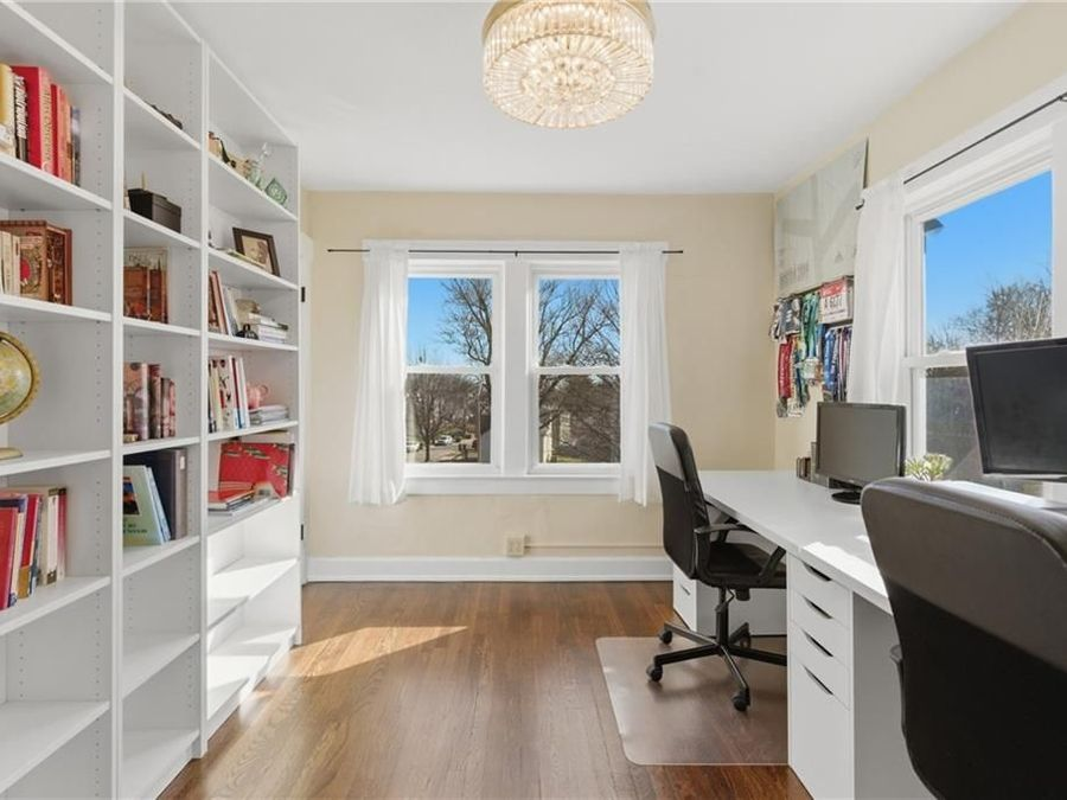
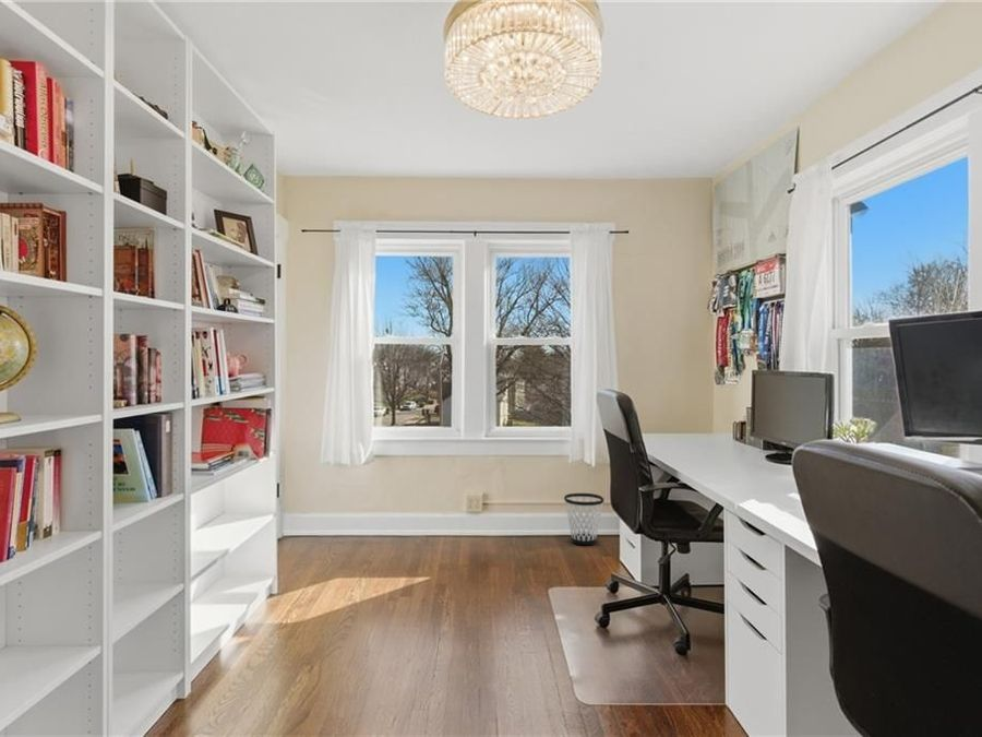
+ wastebasket (584, 519)
